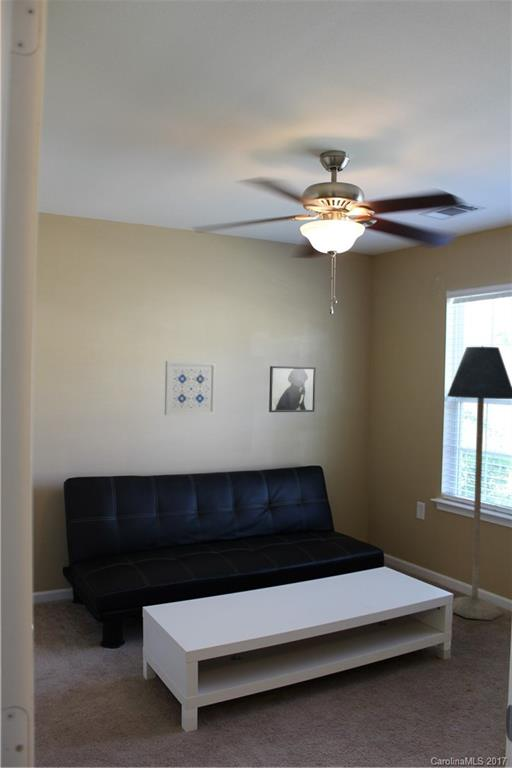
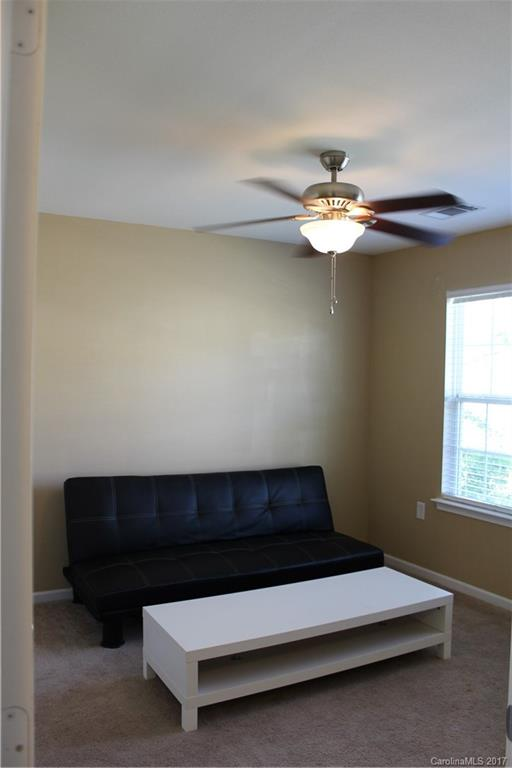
- floor lamp (478, 479)
- wall art (190, 388)
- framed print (292, 389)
